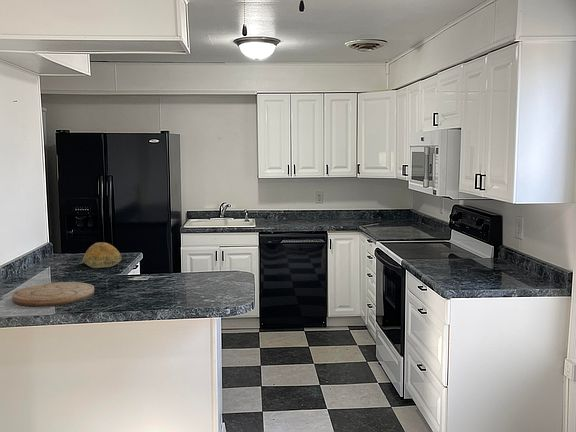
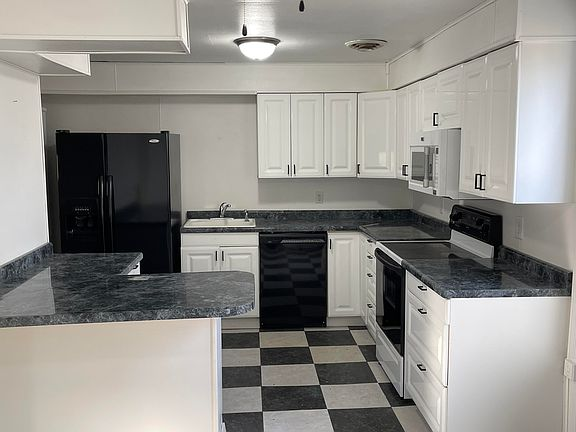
- cutting board (54, 293)
- bowl (100, 253)
